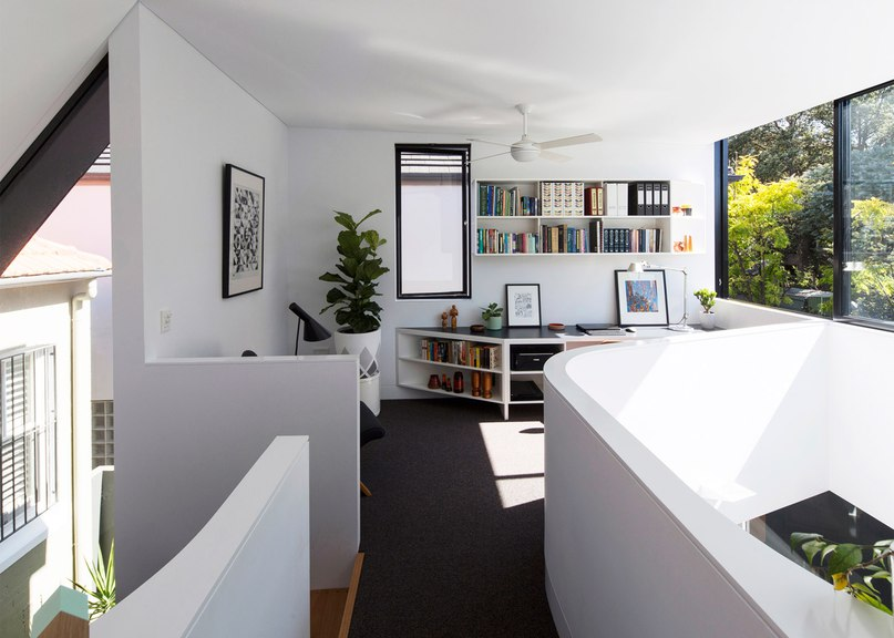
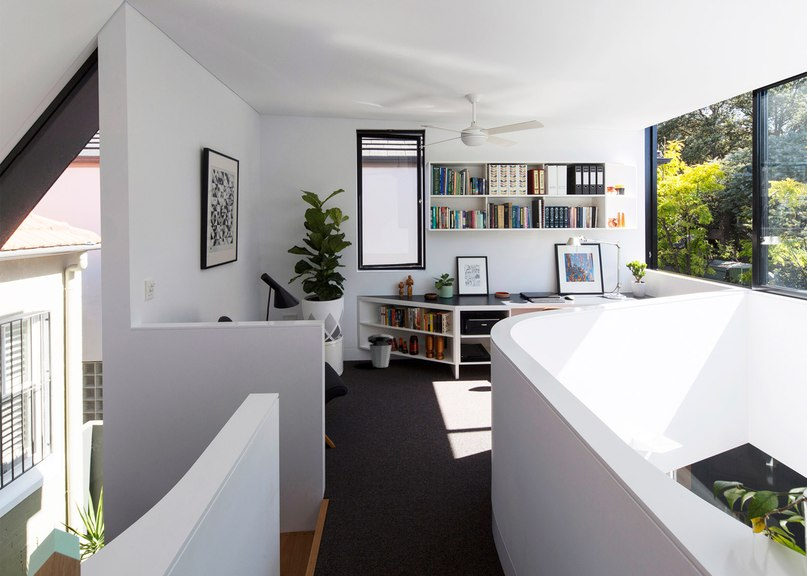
+ trash can (380, 349)
